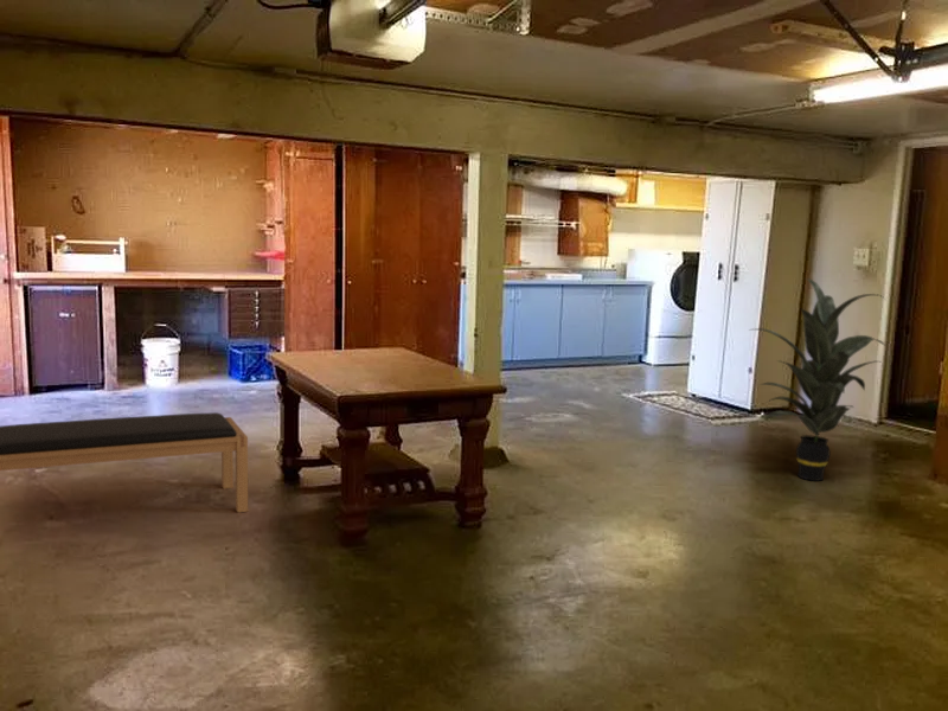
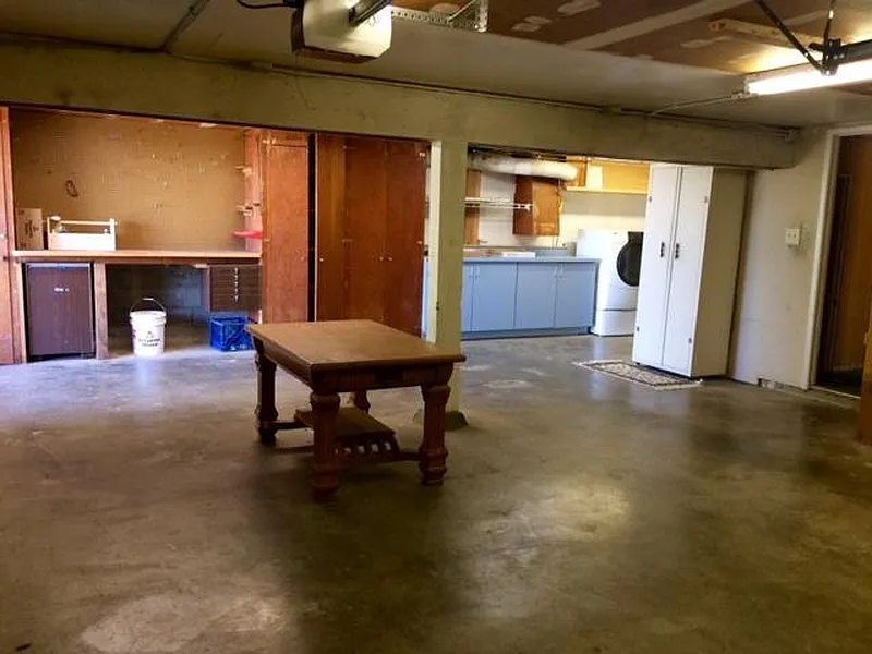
- bench (108, 461)
- indoor plant (816, 379)
